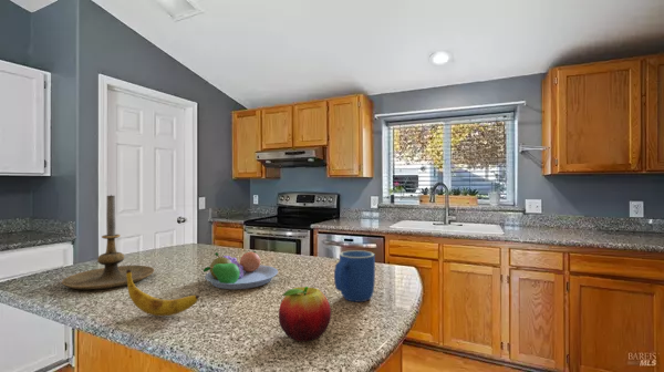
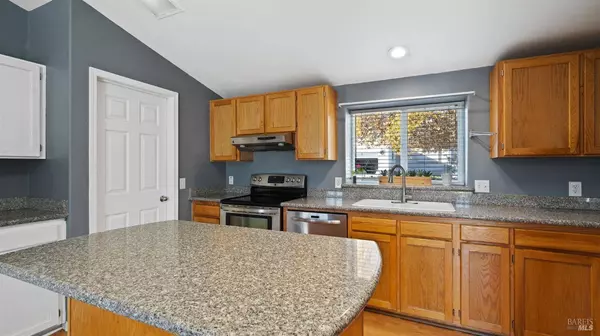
- fruit bowl (239, 267)
- fruit (304, 310)
- banana (162, 299)
- candle holder (111, 237)
- mug (354, 276)
